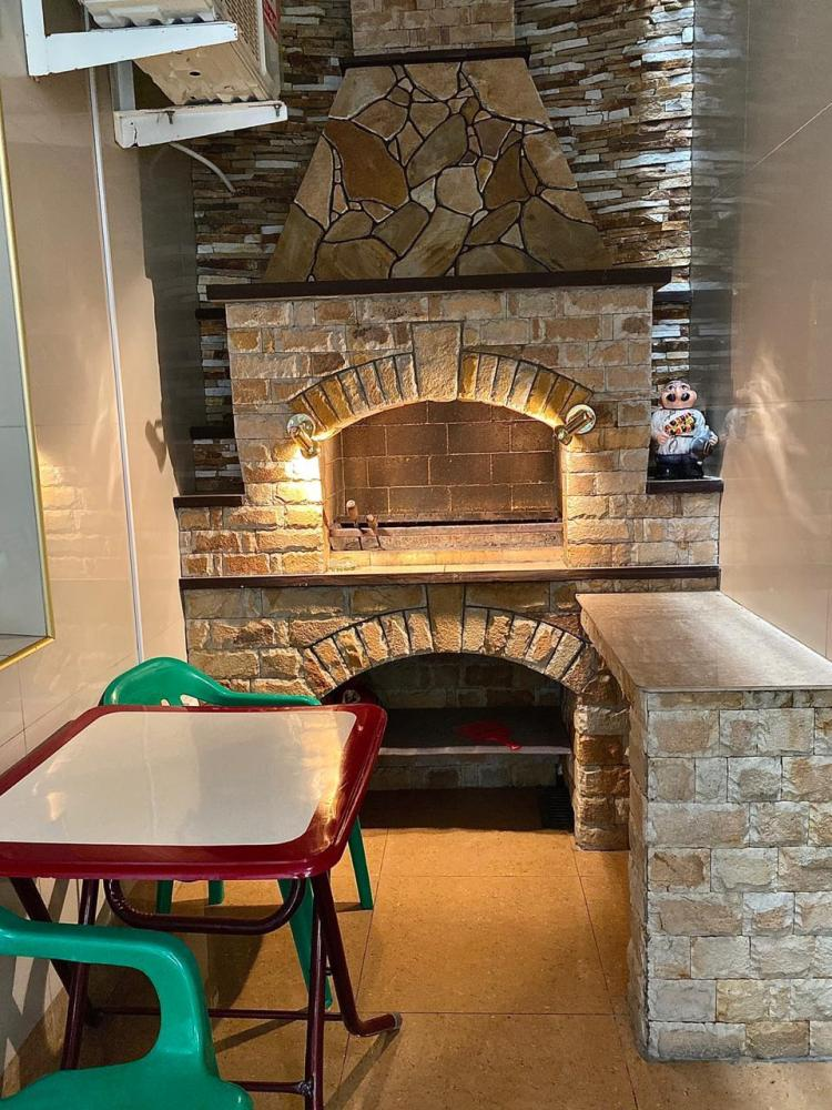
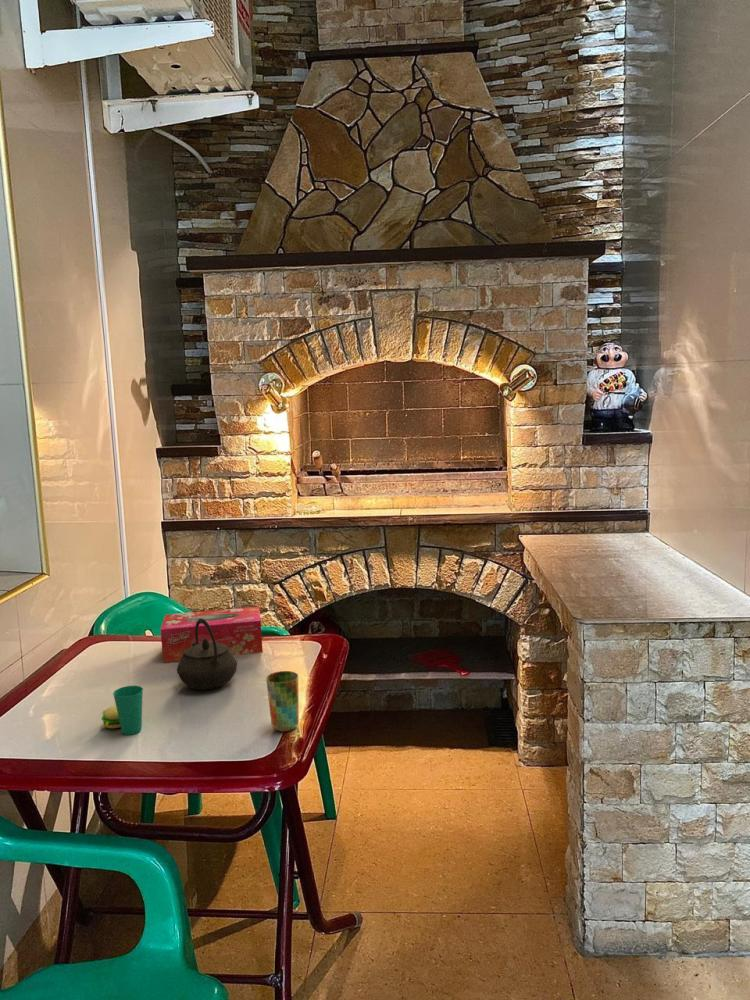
+ tissue box (213, 633)
+ cup (122, 707)
+ cup (283, 701)
+ kettle (204, 650)
